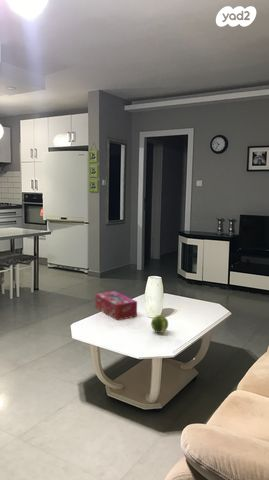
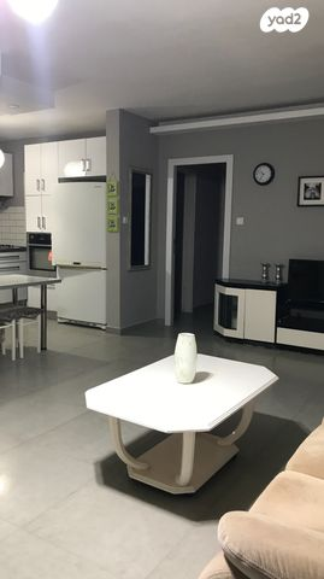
- fruit (159, 323)
- tissue box (115, 304)
